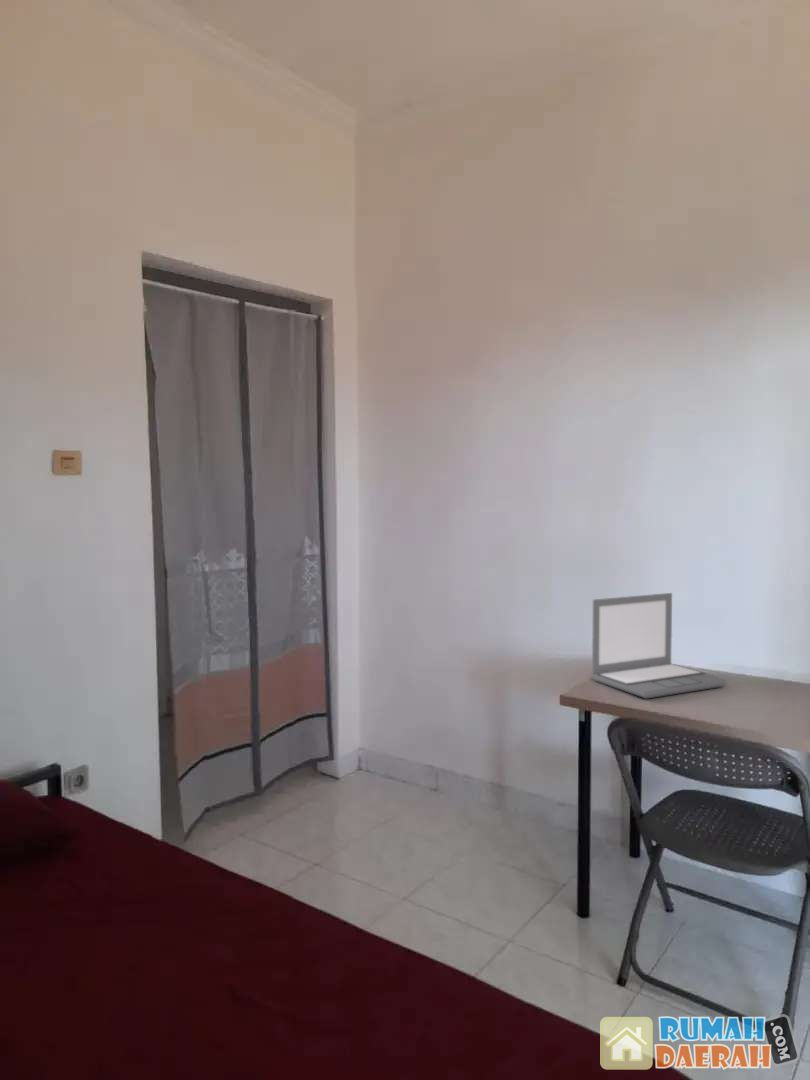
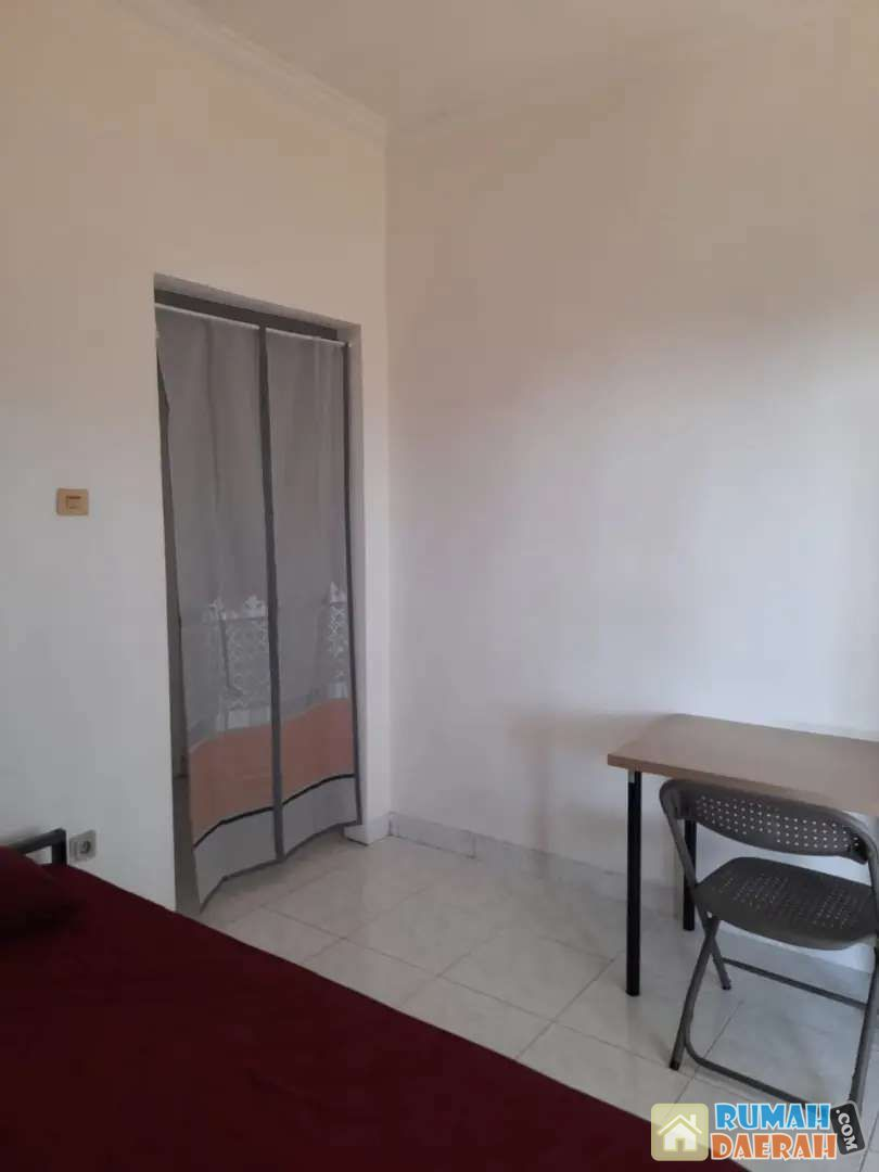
- laptop (658, 642)
